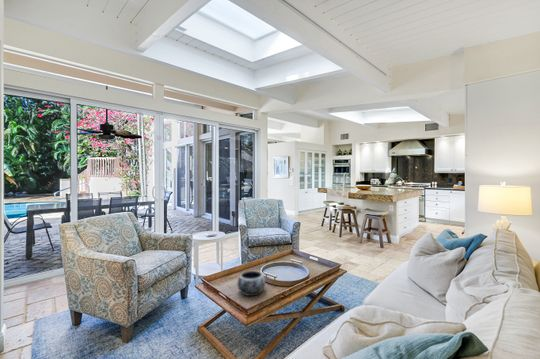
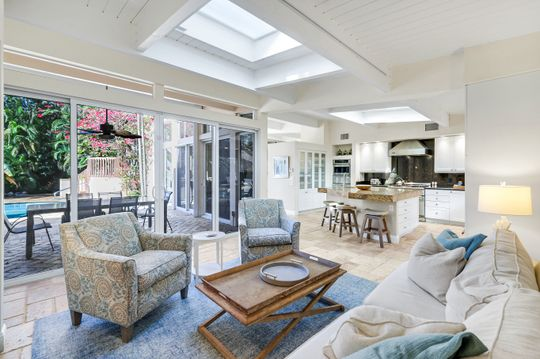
- decorative bowl (251, 282)
